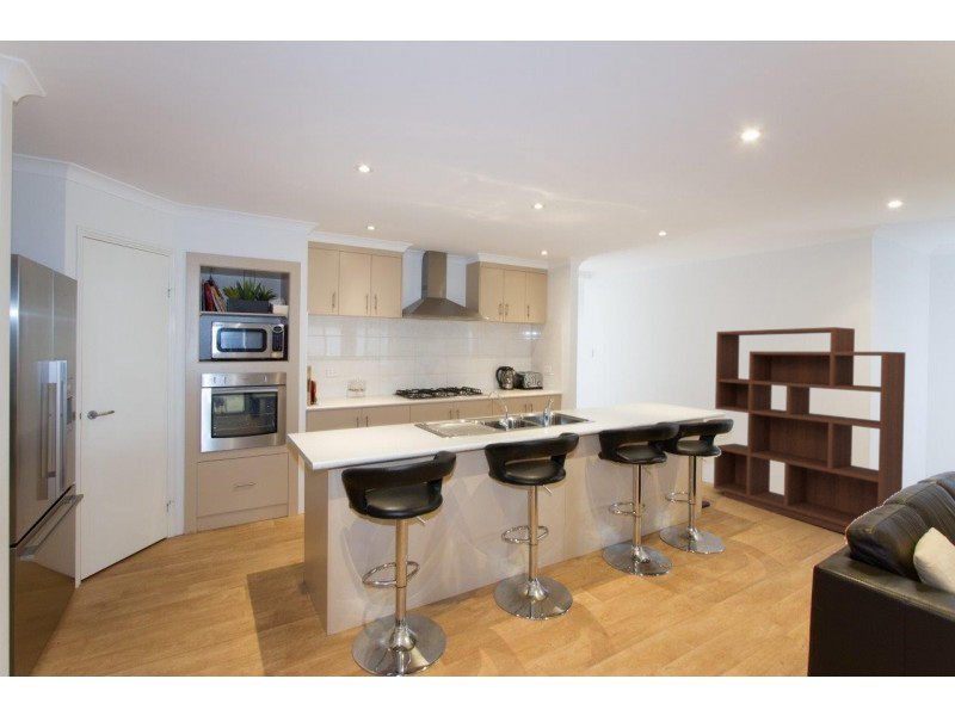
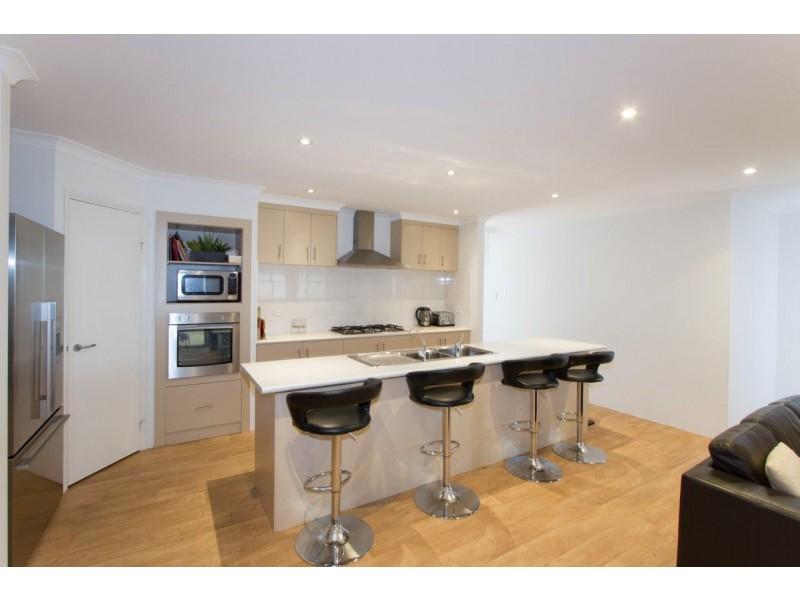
- bookshelf (796, 421)
